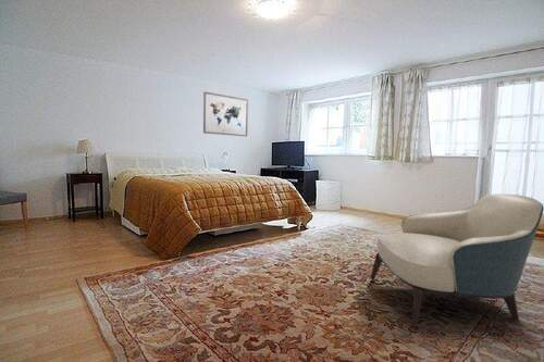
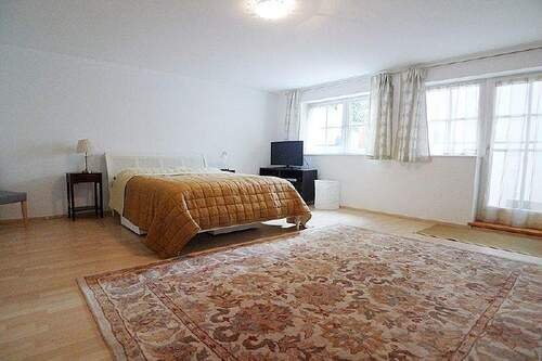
- armchair (449, 247)
- wall art (226, 115)
